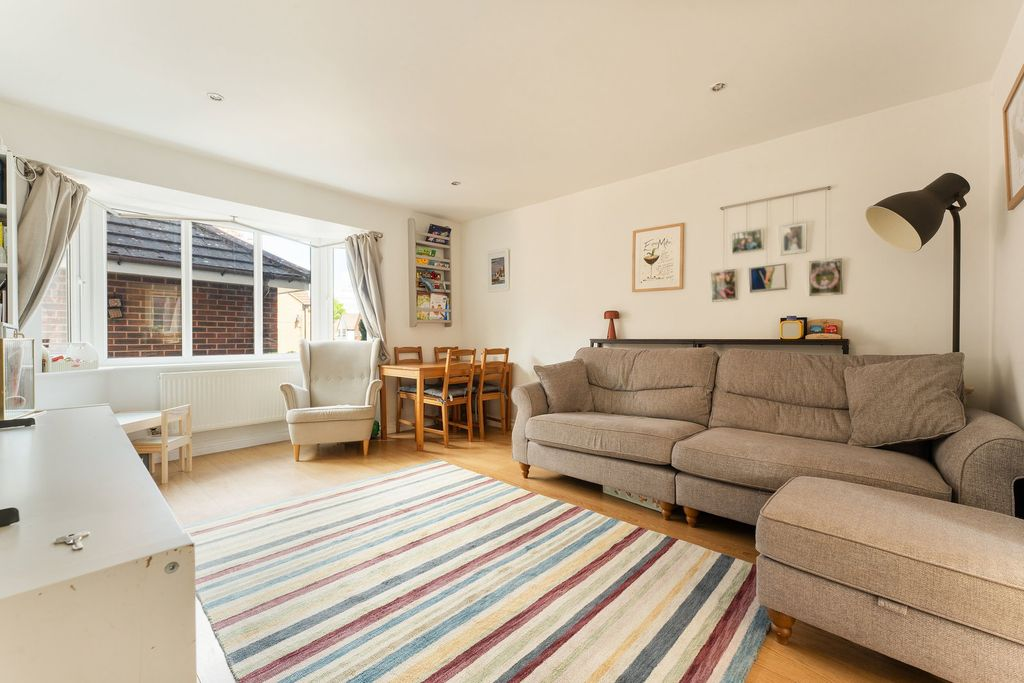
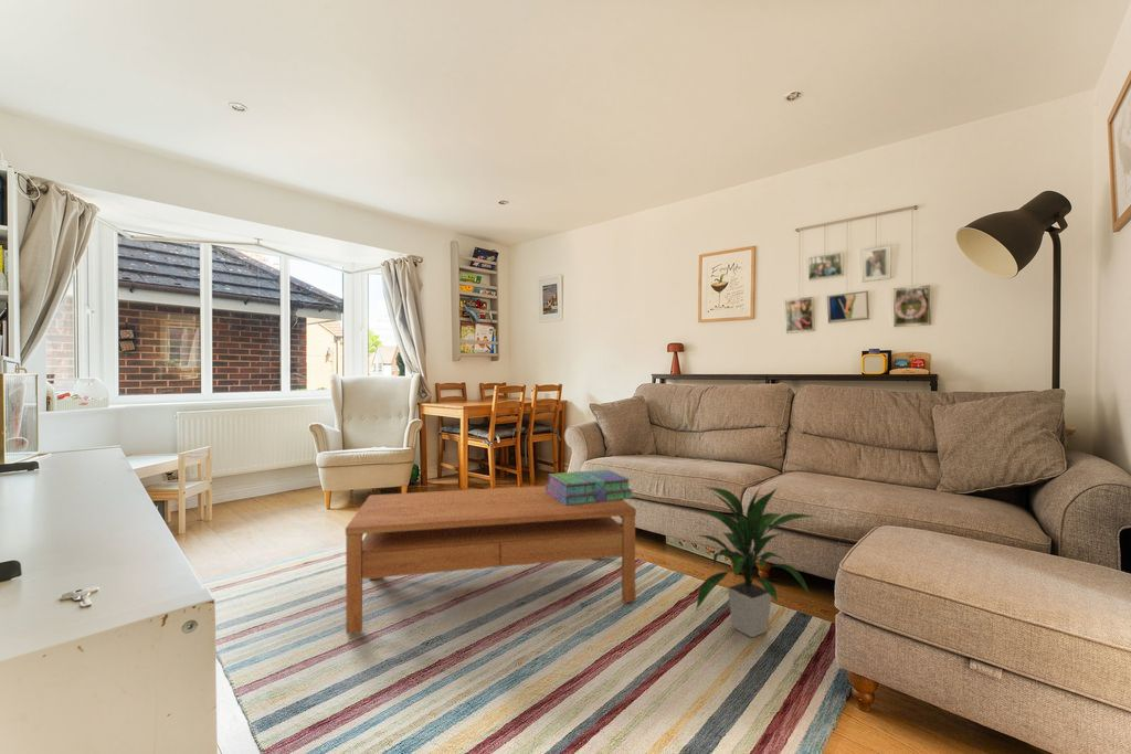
+ coffee table (495, 545)
+ stack of books (588, 485)
+ indoor plant (743, 554)
